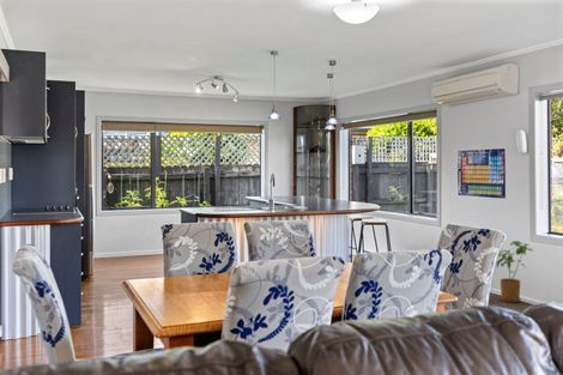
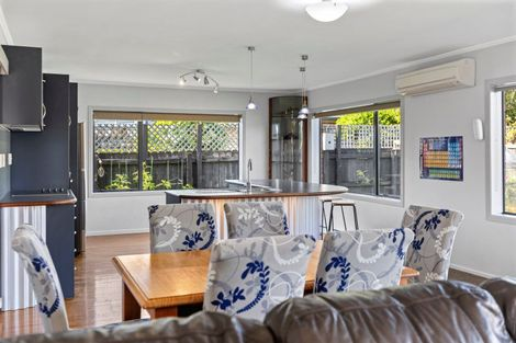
- house plant (509, 271)
